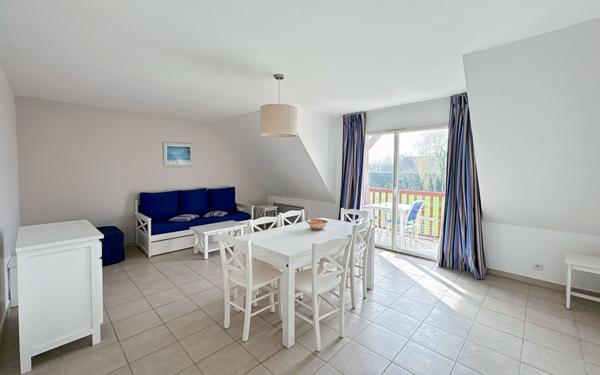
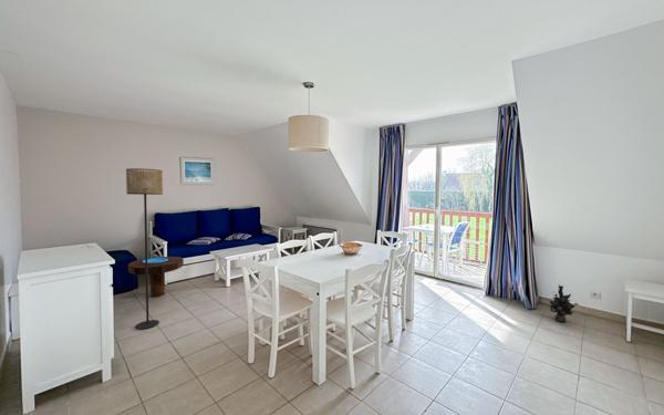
+ decorative plant (561, 302)
+ floor lamp (146, 248)
+ side table (157, 277)
